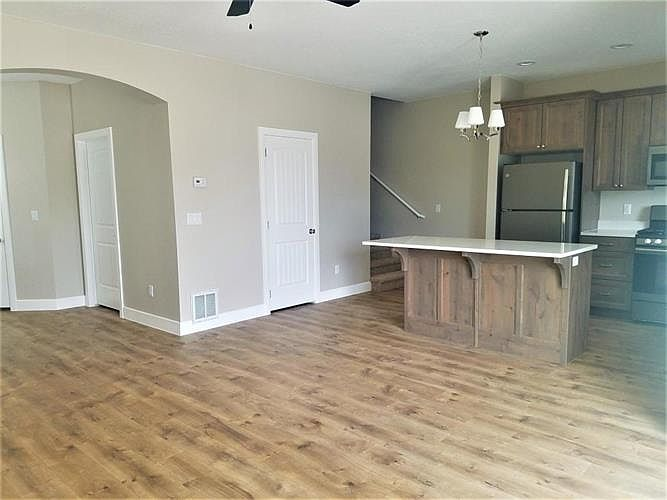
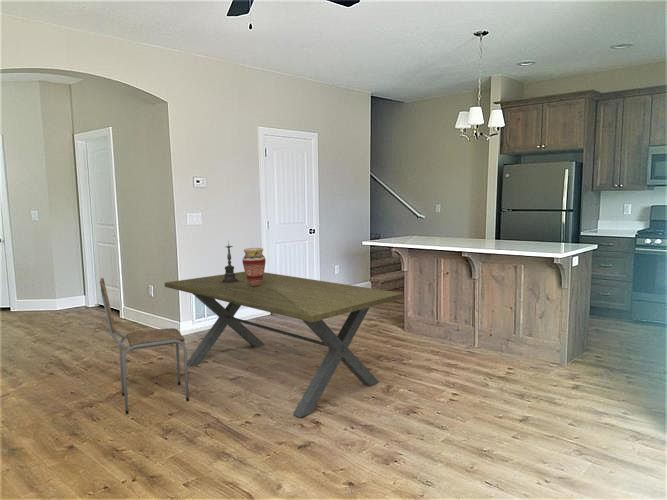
+ vase (254, 267)
+ candle holder (229, 260)
+ dining chair (144, 339)
+ dining table (275, 330)
